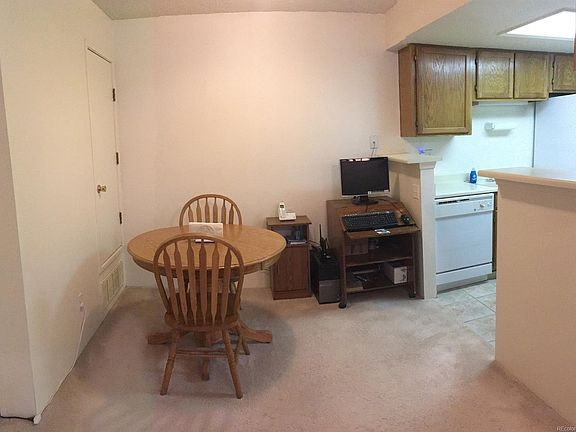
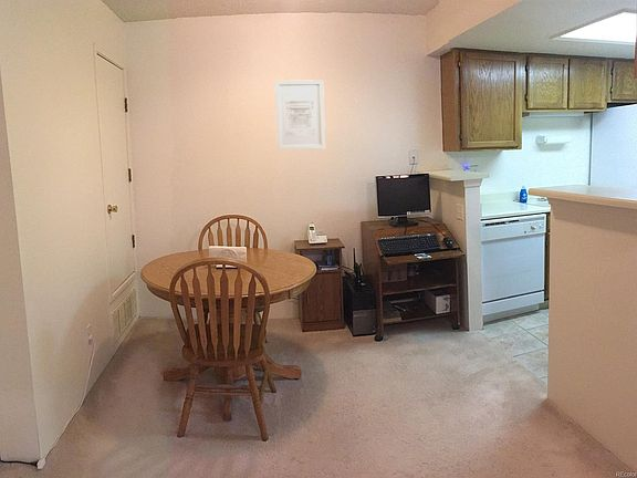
+ wall art (300, 115)
